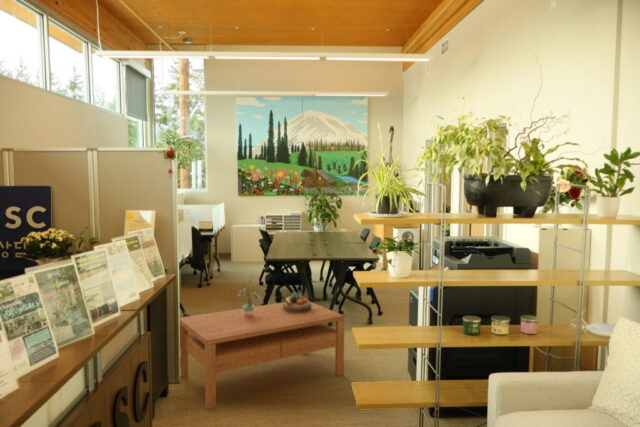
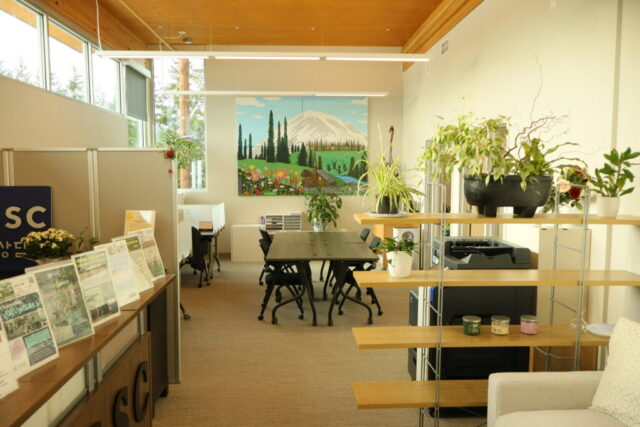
- decorative bowl (297, 300)
- potted plant (249, 297)
- coffee table (262, 346)
